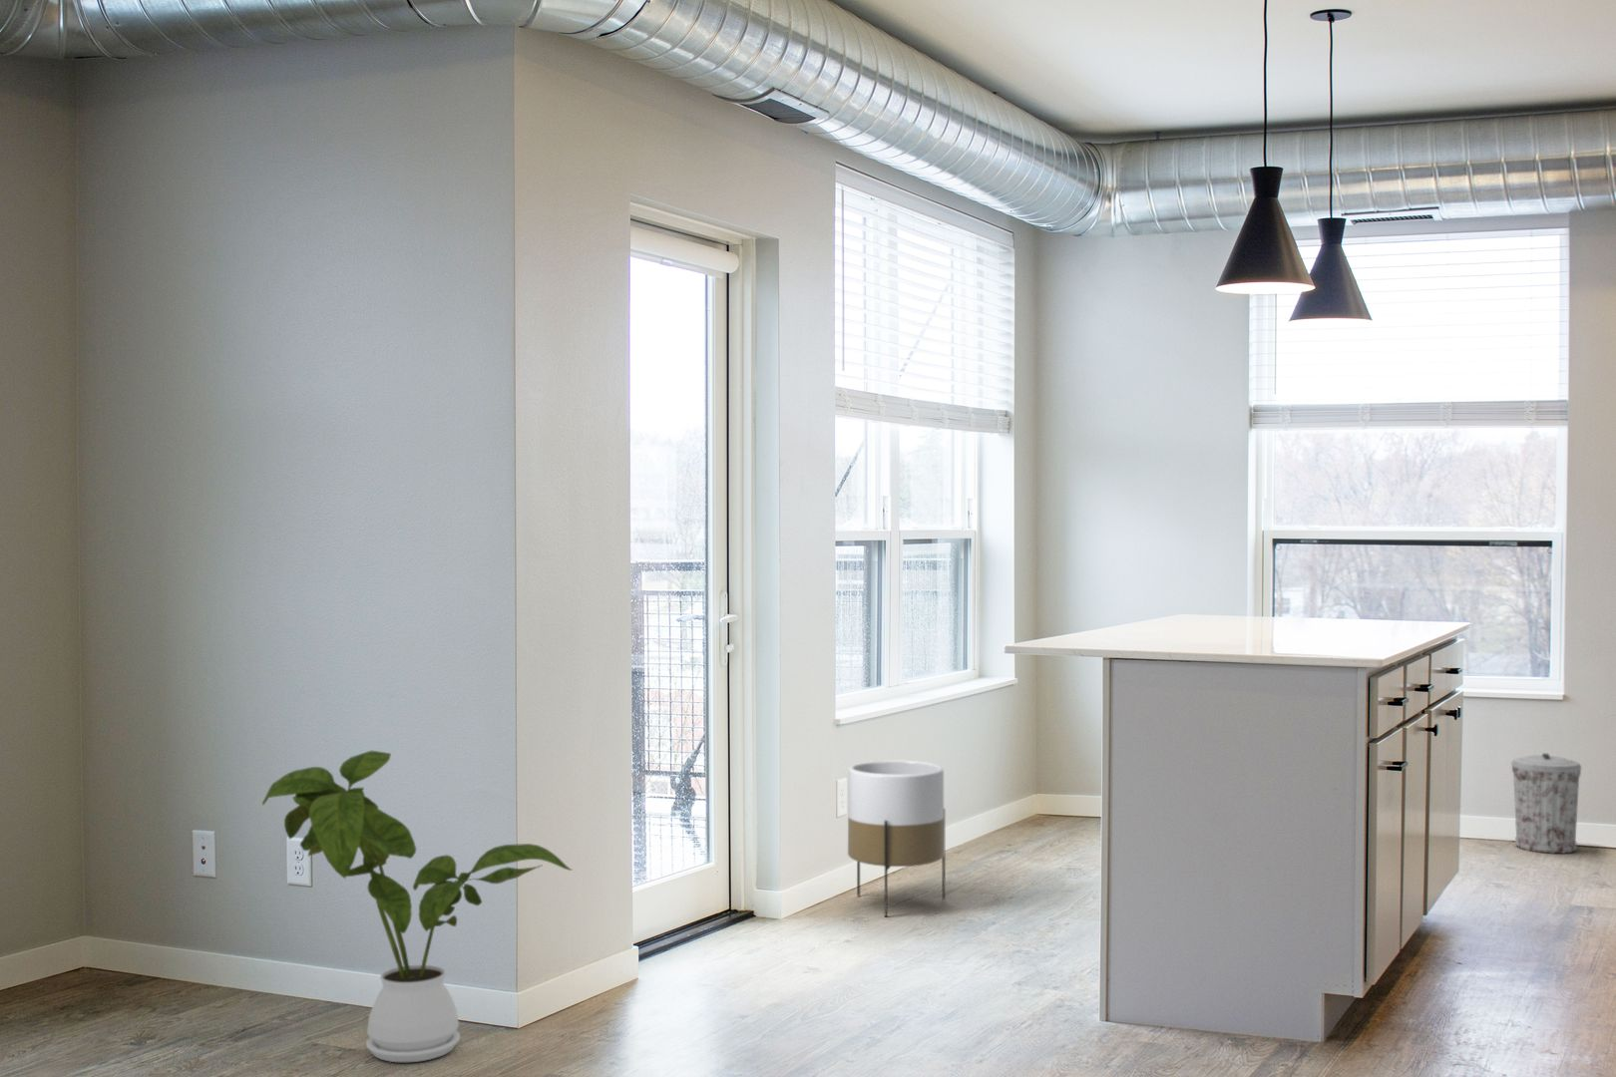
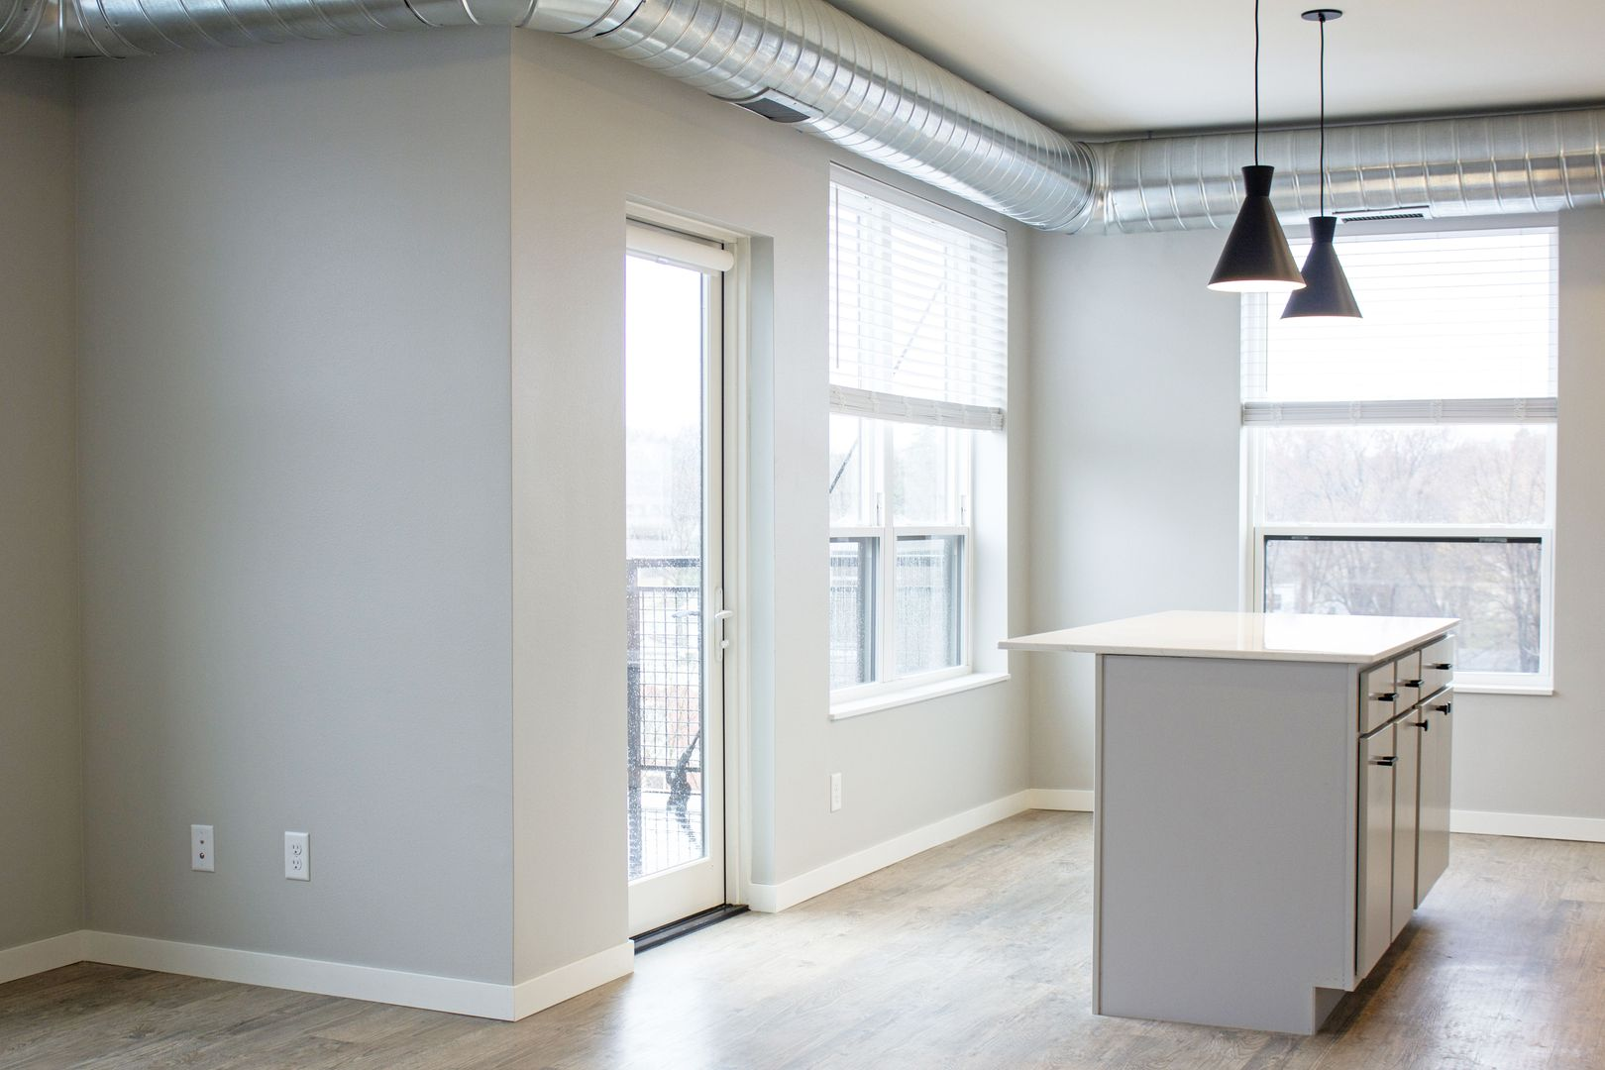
- trash can (1545, 801)
- house plant (392, 909)
- planter (893, 835)
